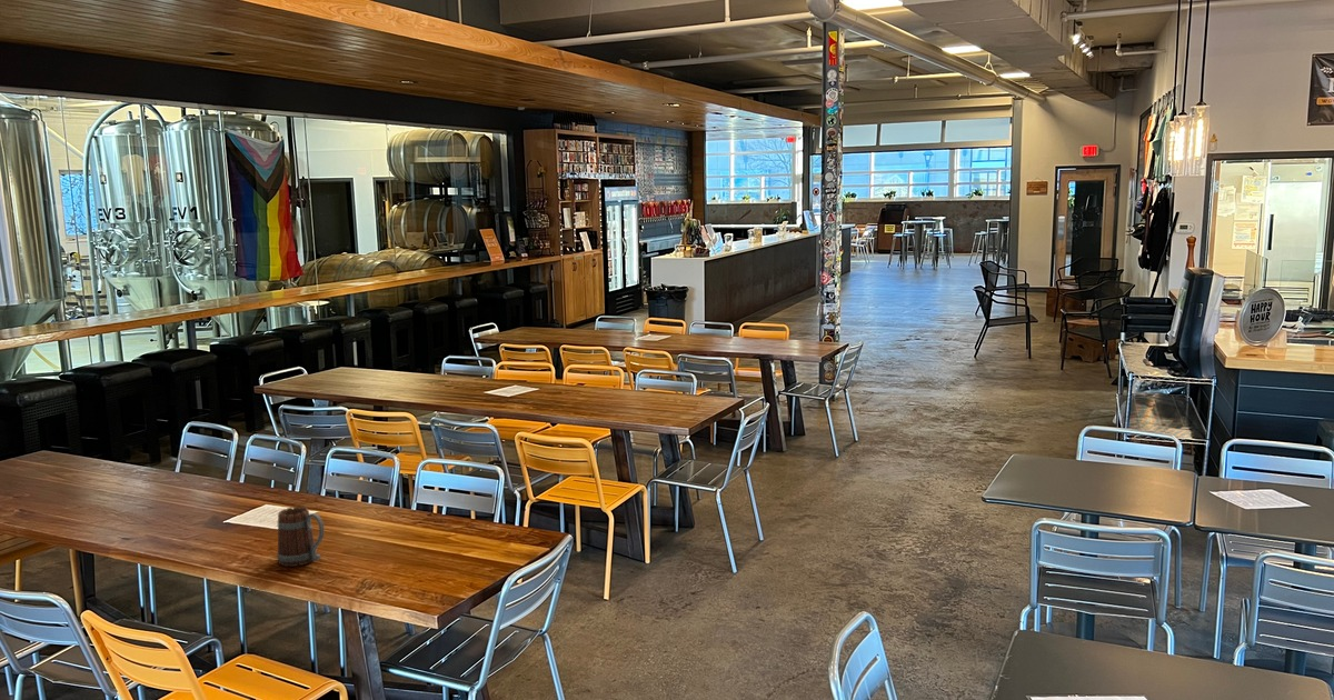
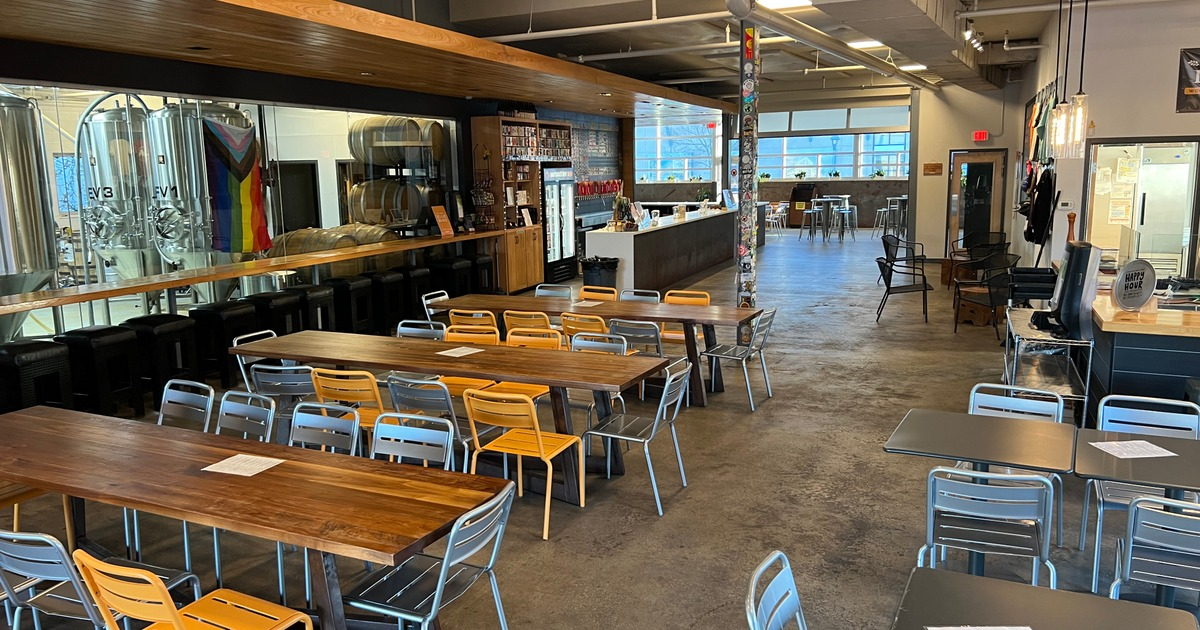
- beer mug (301, 536)
